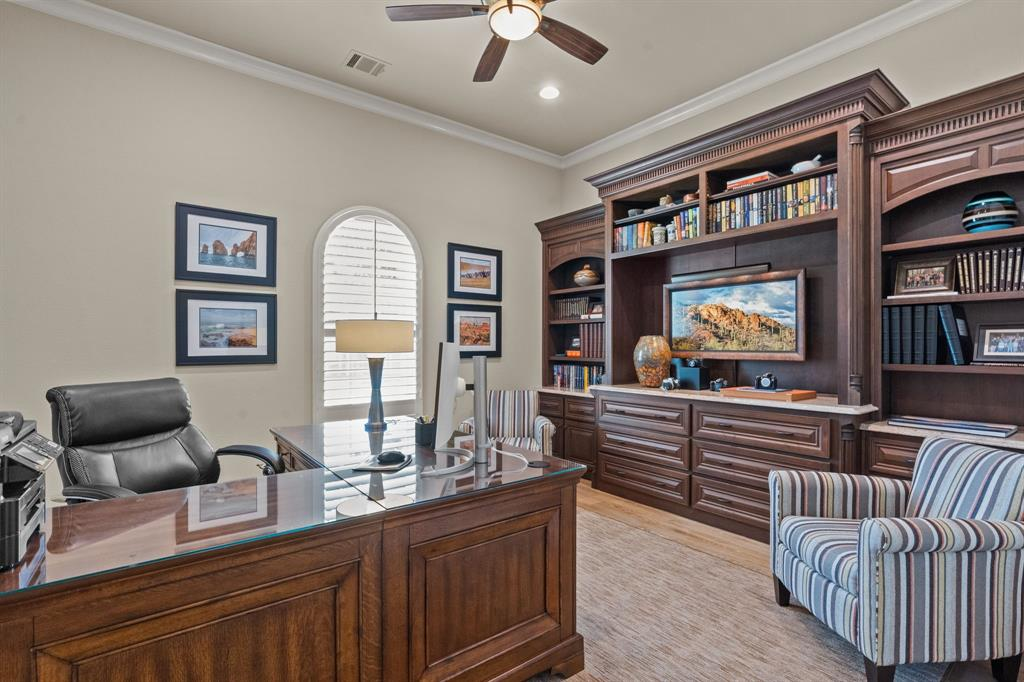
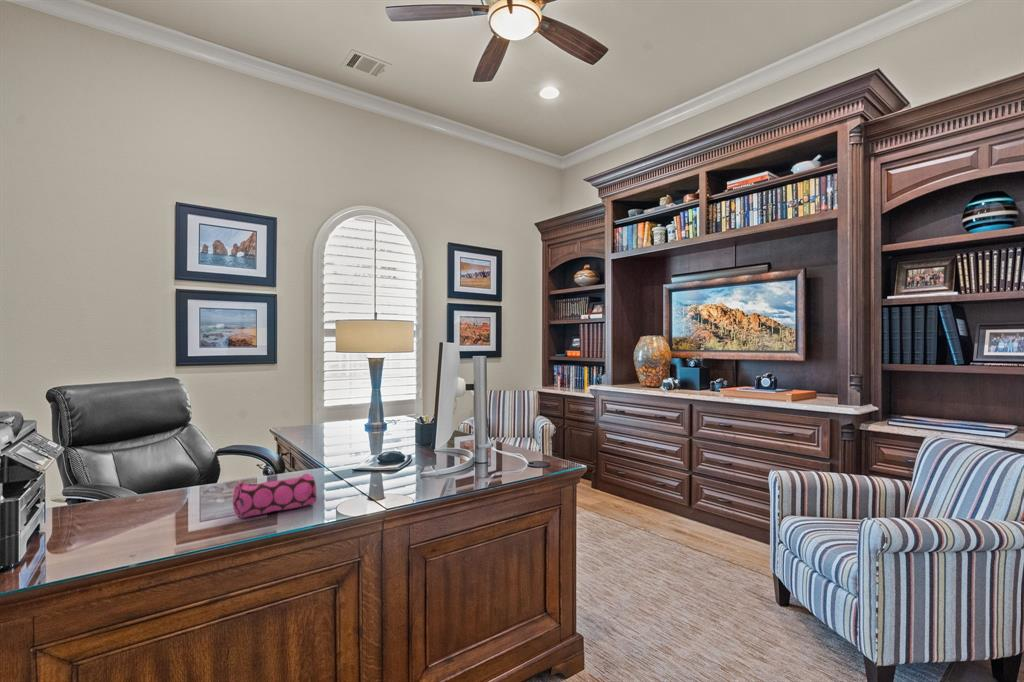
+ pencil case (276, 493)
